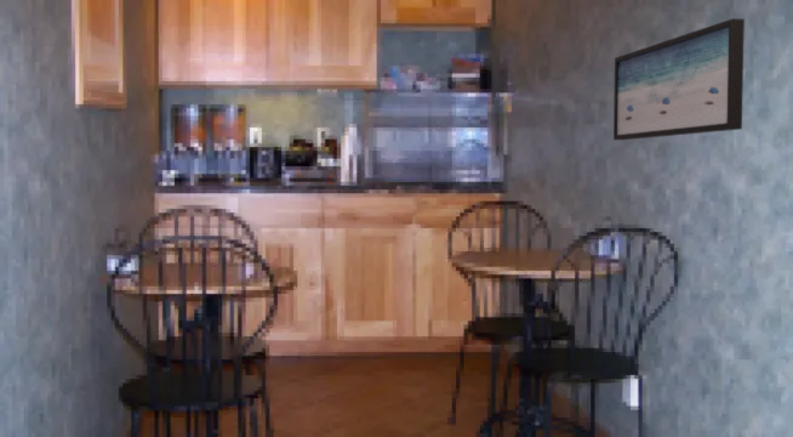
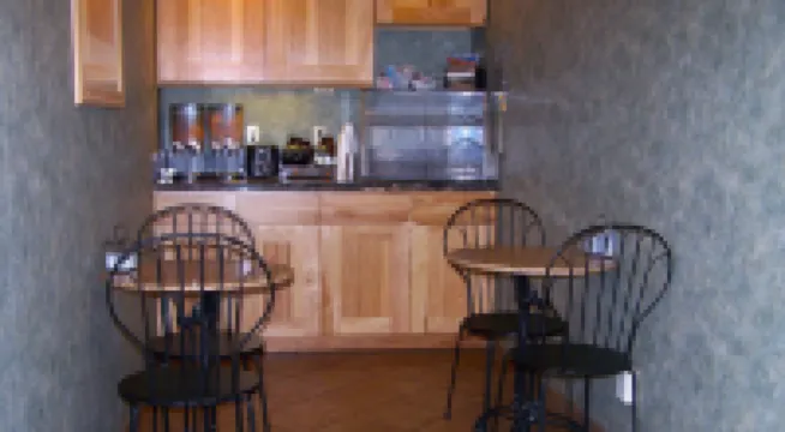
- wall art (668, 87)
